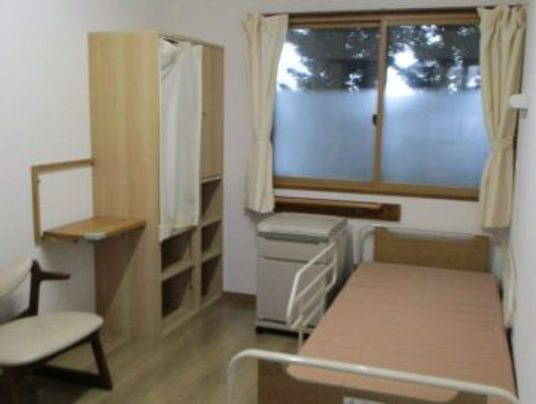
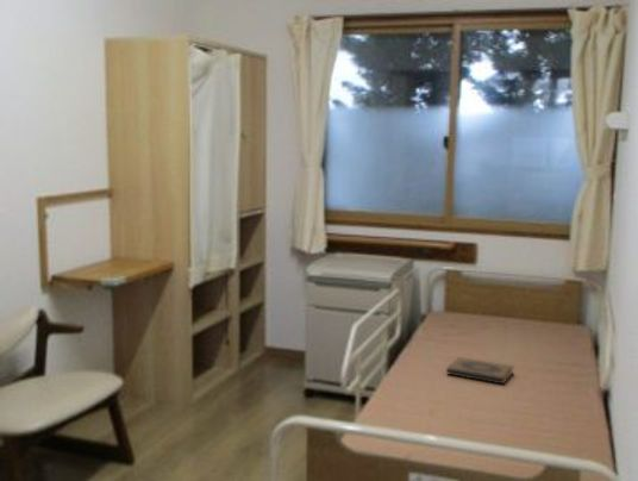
+ hardback book (480, 370)
